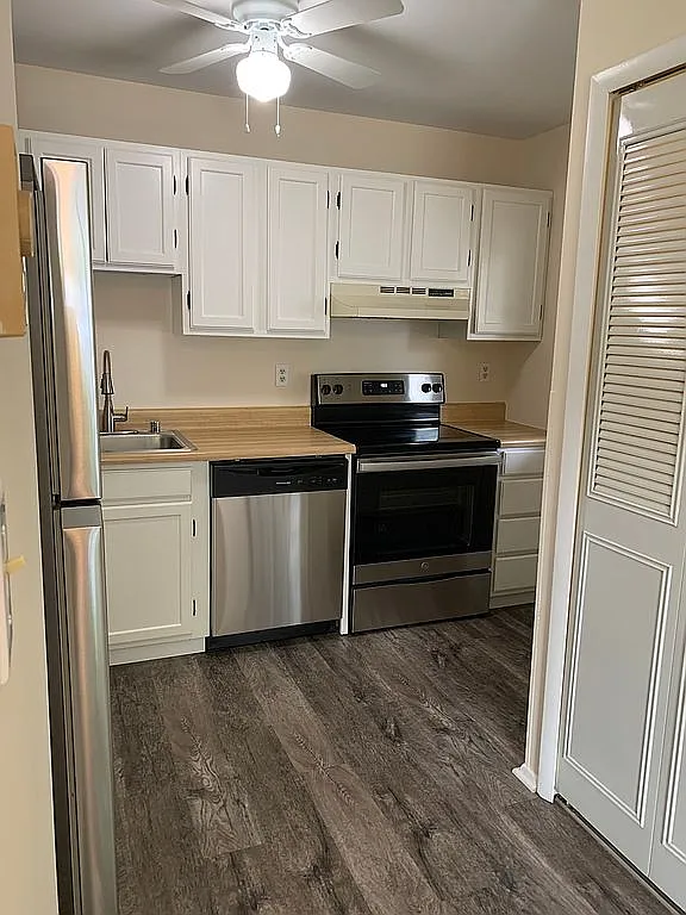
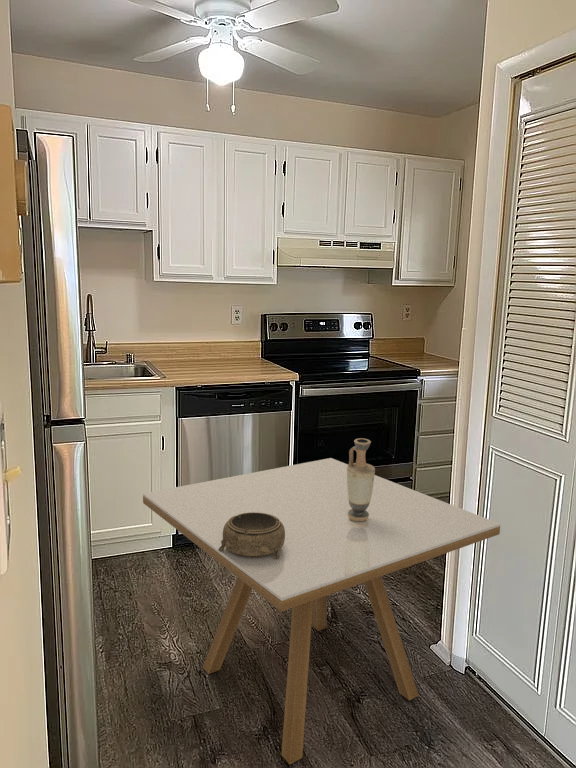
+ vase (360, 479)
+ dining table (310, 597)
+ decorative bowl (255, 534)
